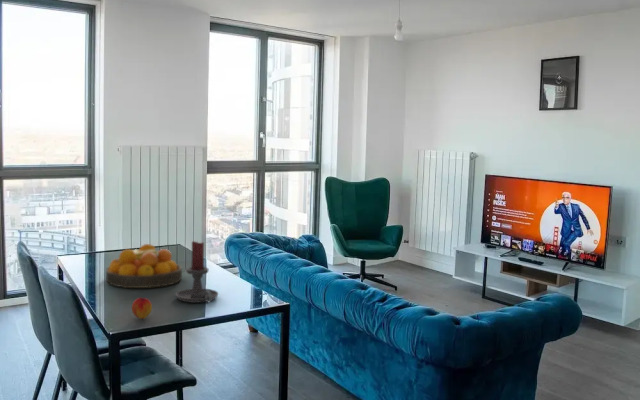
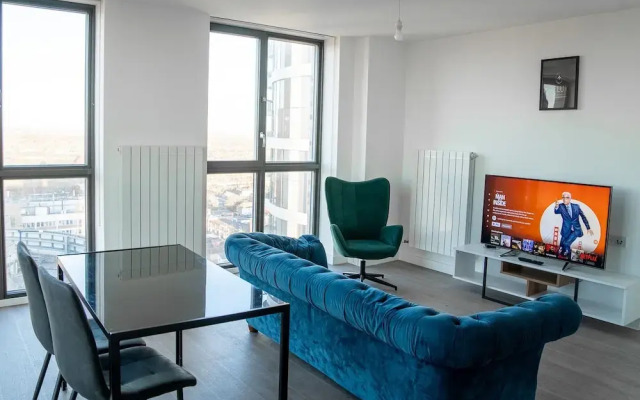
- candle holder (200, 270)
- fruit bowl (144, 263)
- peach (141, 307)
